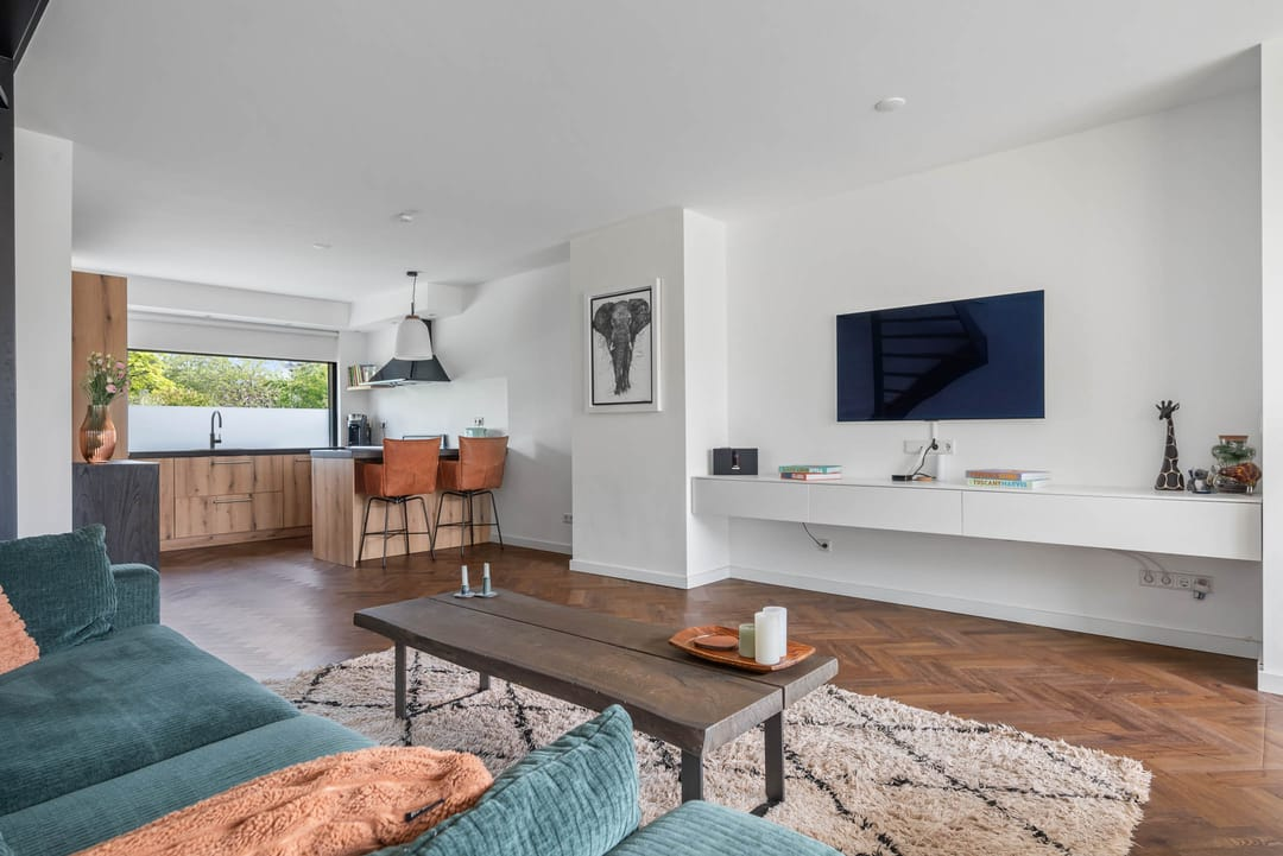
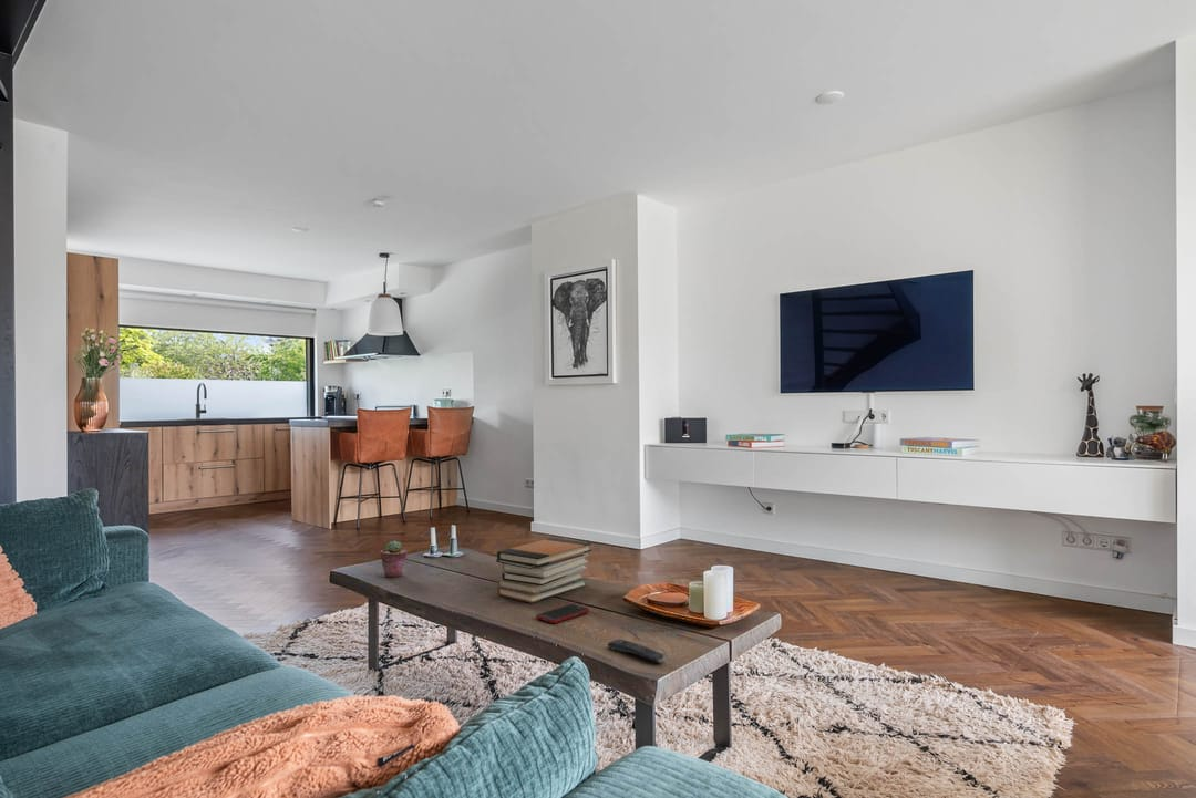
+ remote control (637, 650)
+ potted succulent (393, 558)
+ book stack (545, 568)
+ cell phone (563, 613)
